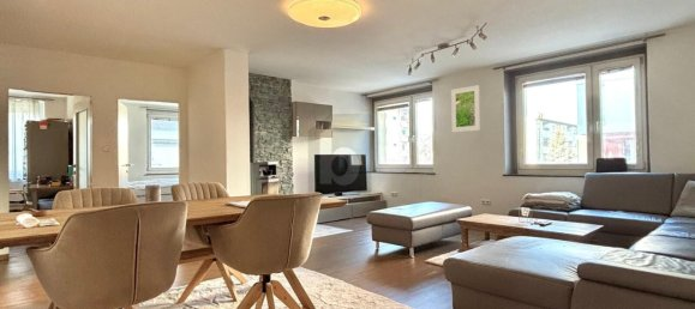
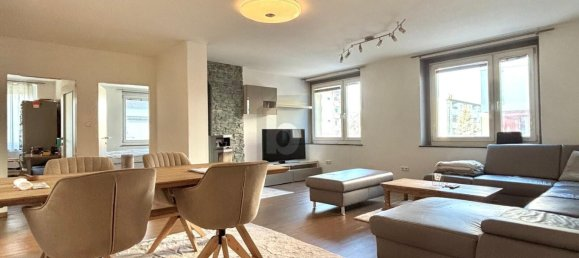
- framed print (465, 109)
